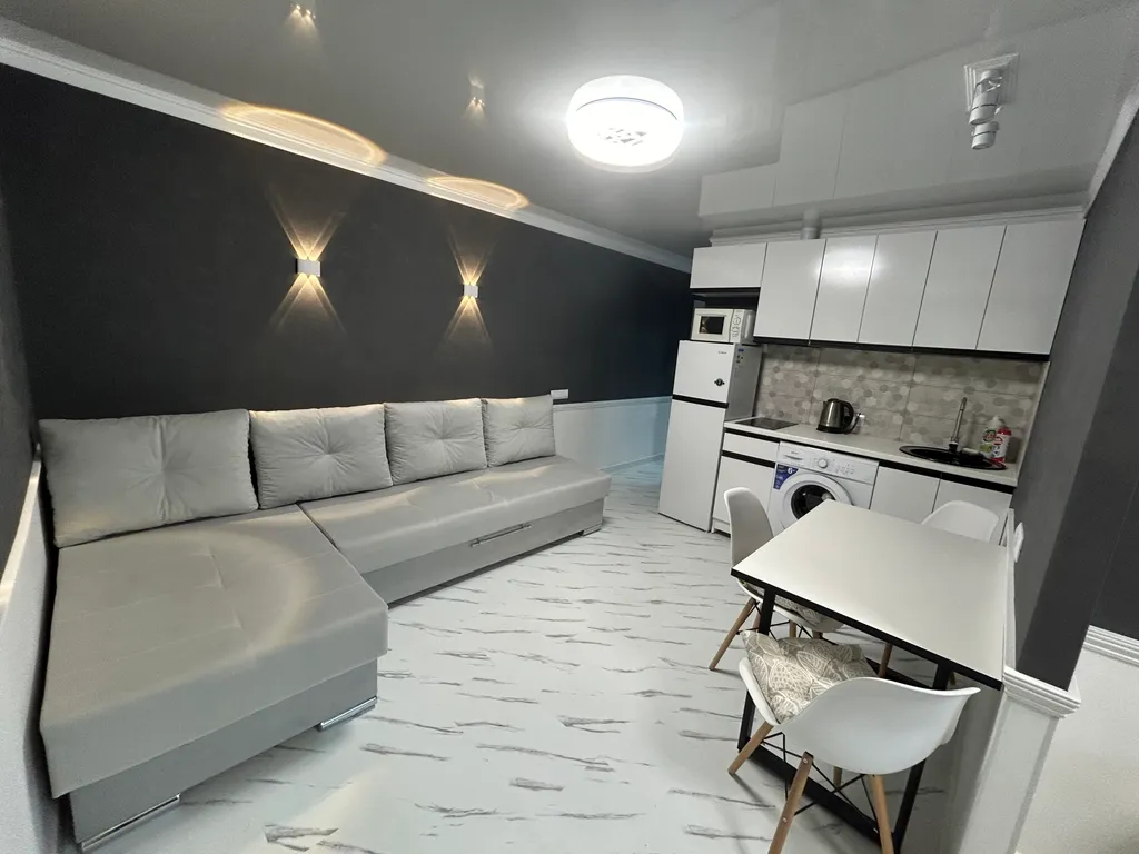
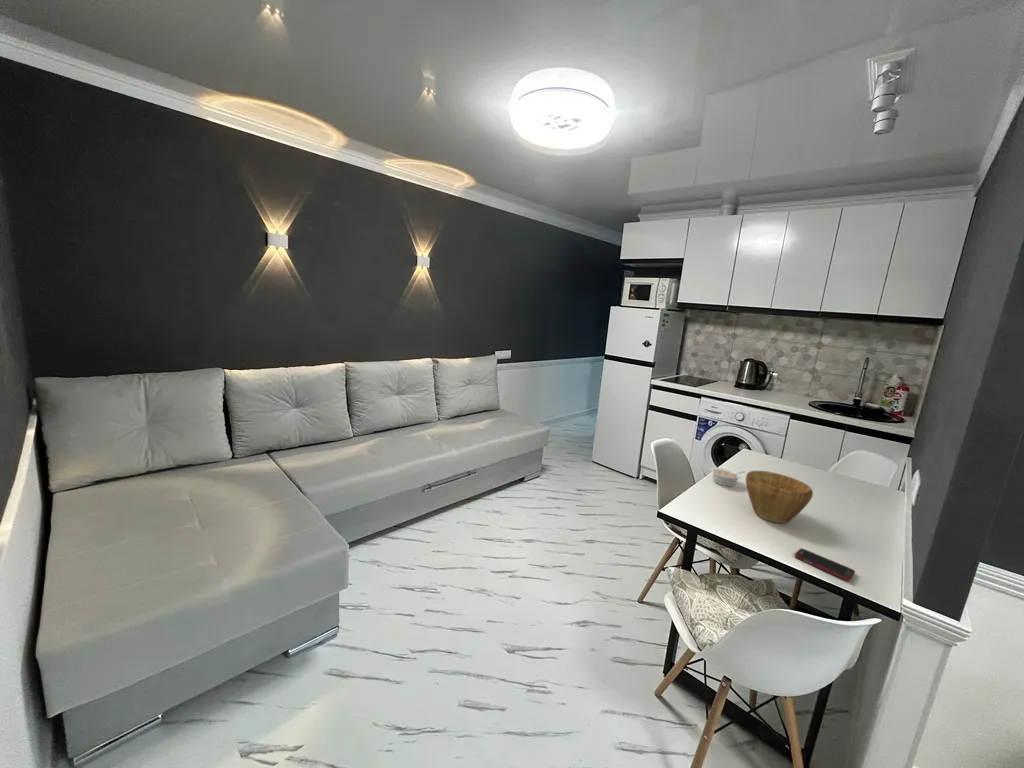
+ legume (725, 476)
+ bowl (775, 498)
+ cell phone (823, 563)
